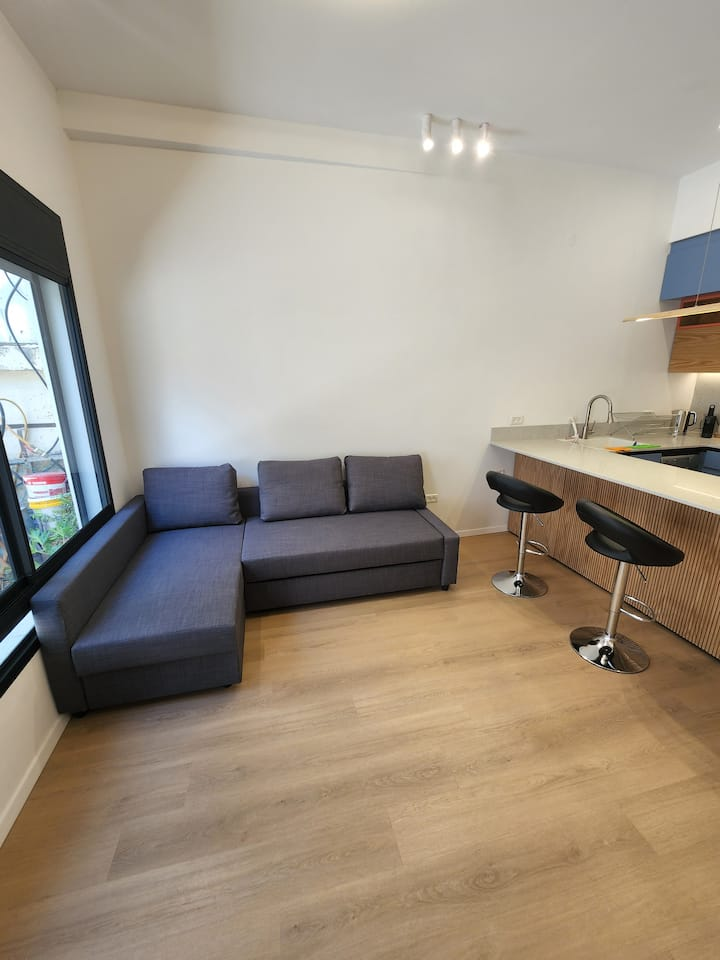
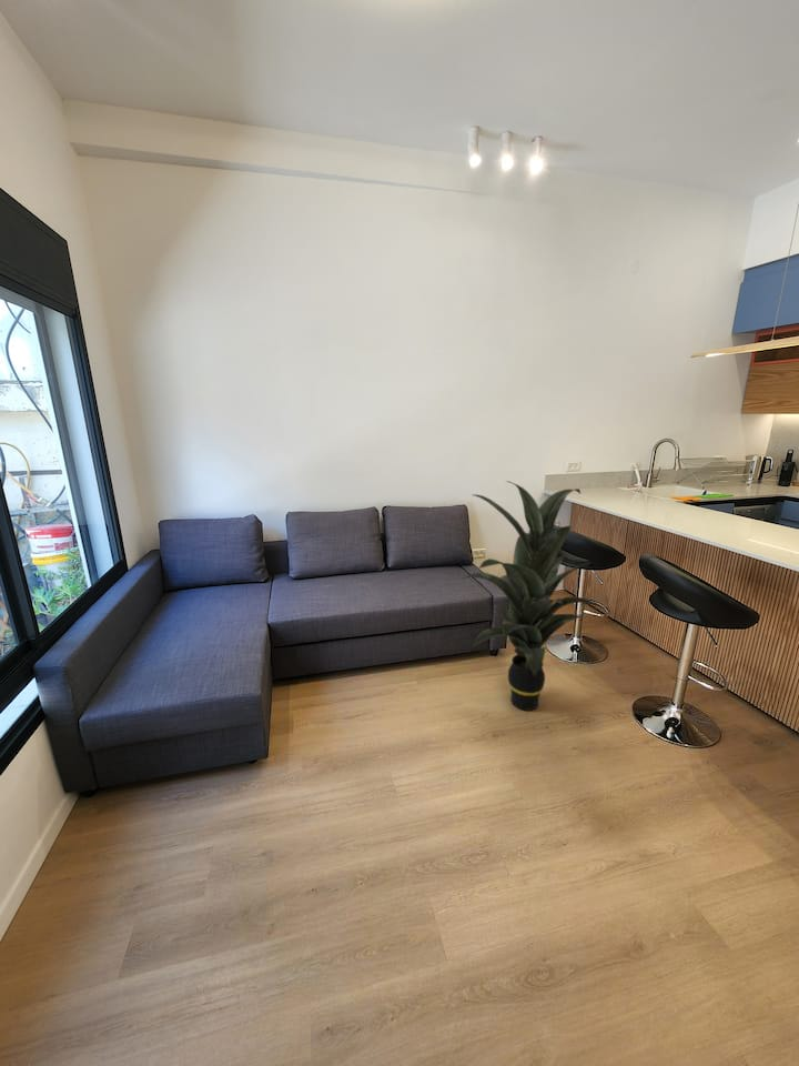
+ indoor plant (522, 596)
